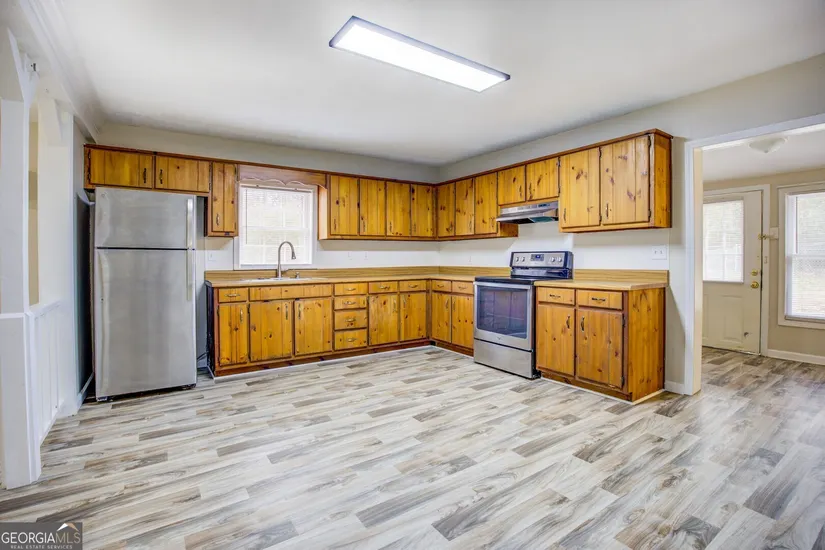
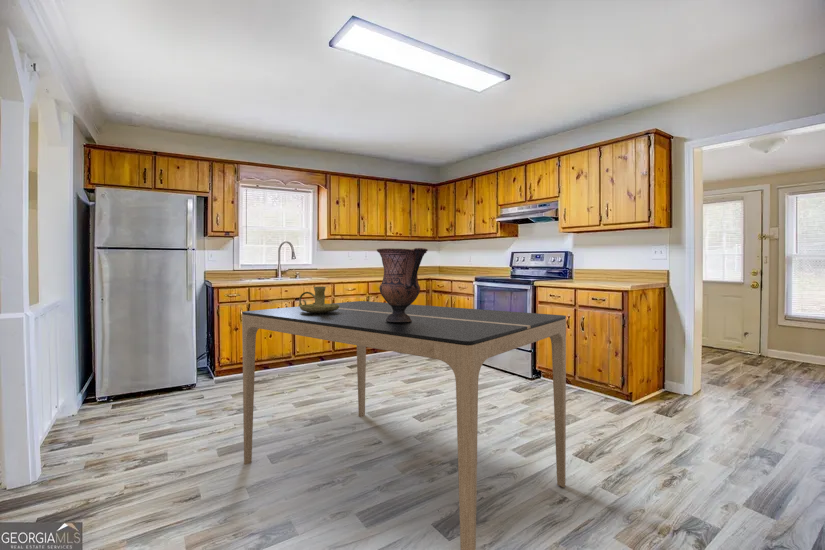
+ dining table (364, 393)
+ candle holder (316, 299)
+ vase (401, 284)
